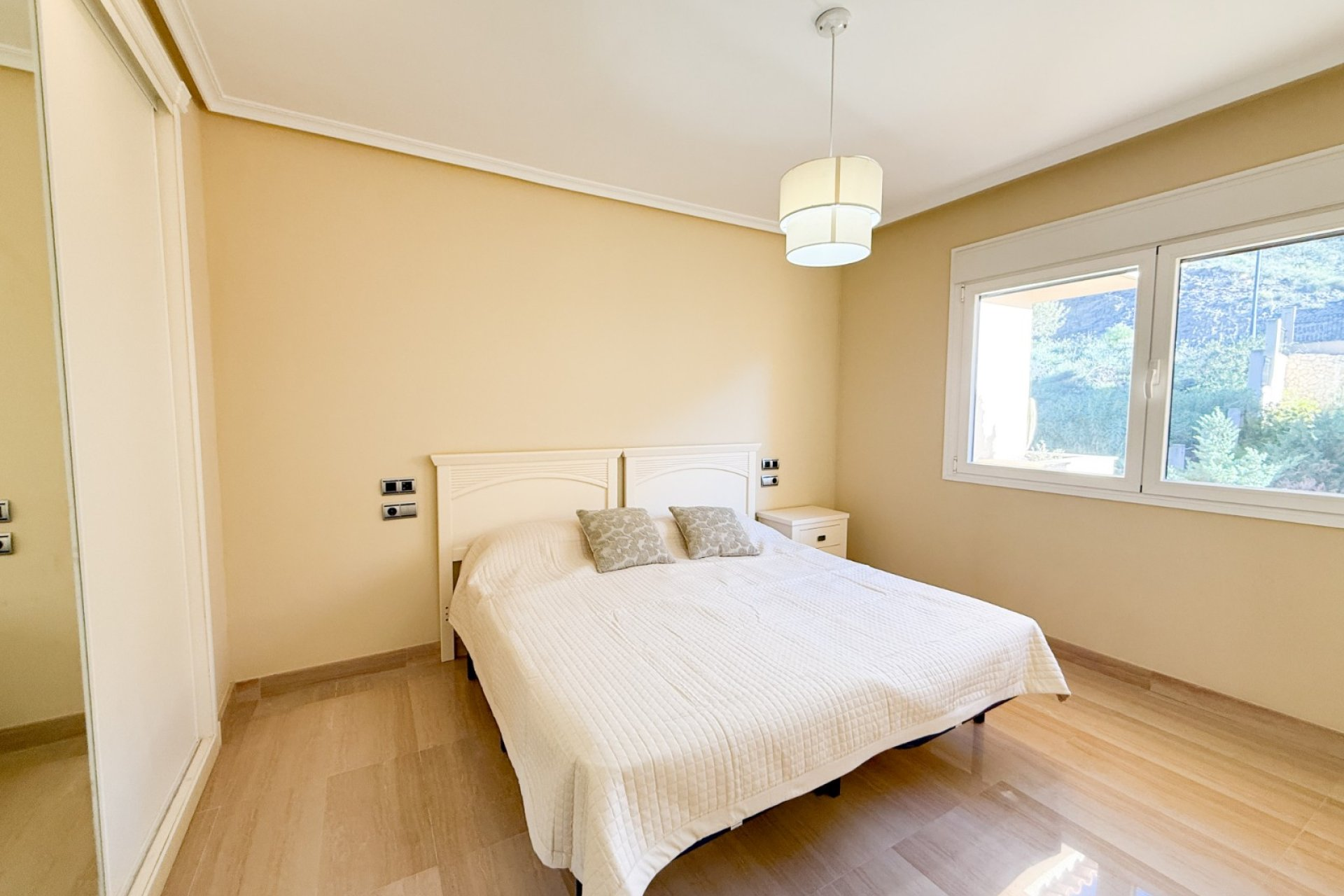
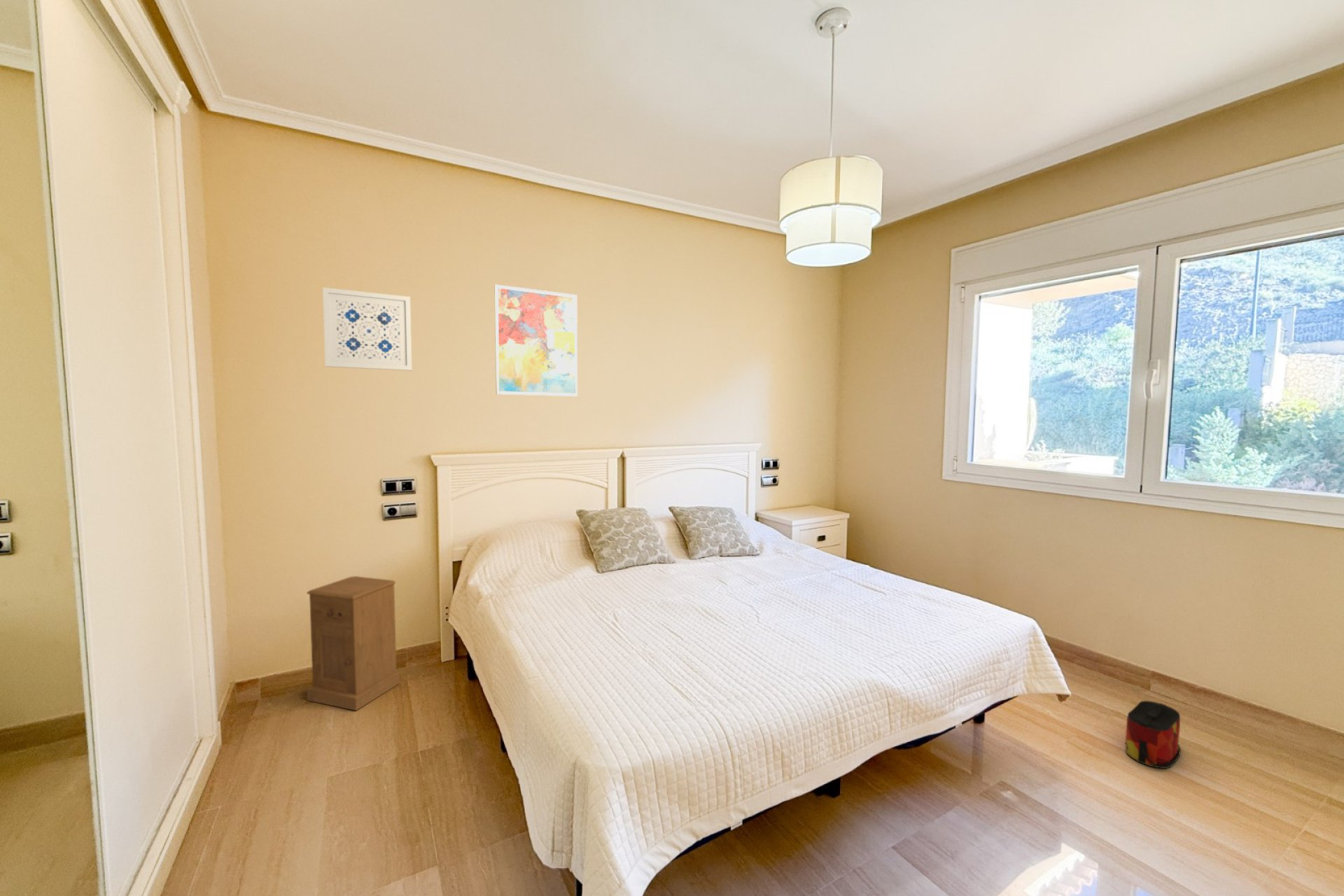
+ wall art (538, 343)
+ wall art (369, 330)
+ bag (1155, 731)
+ nightstand (353, 639)
